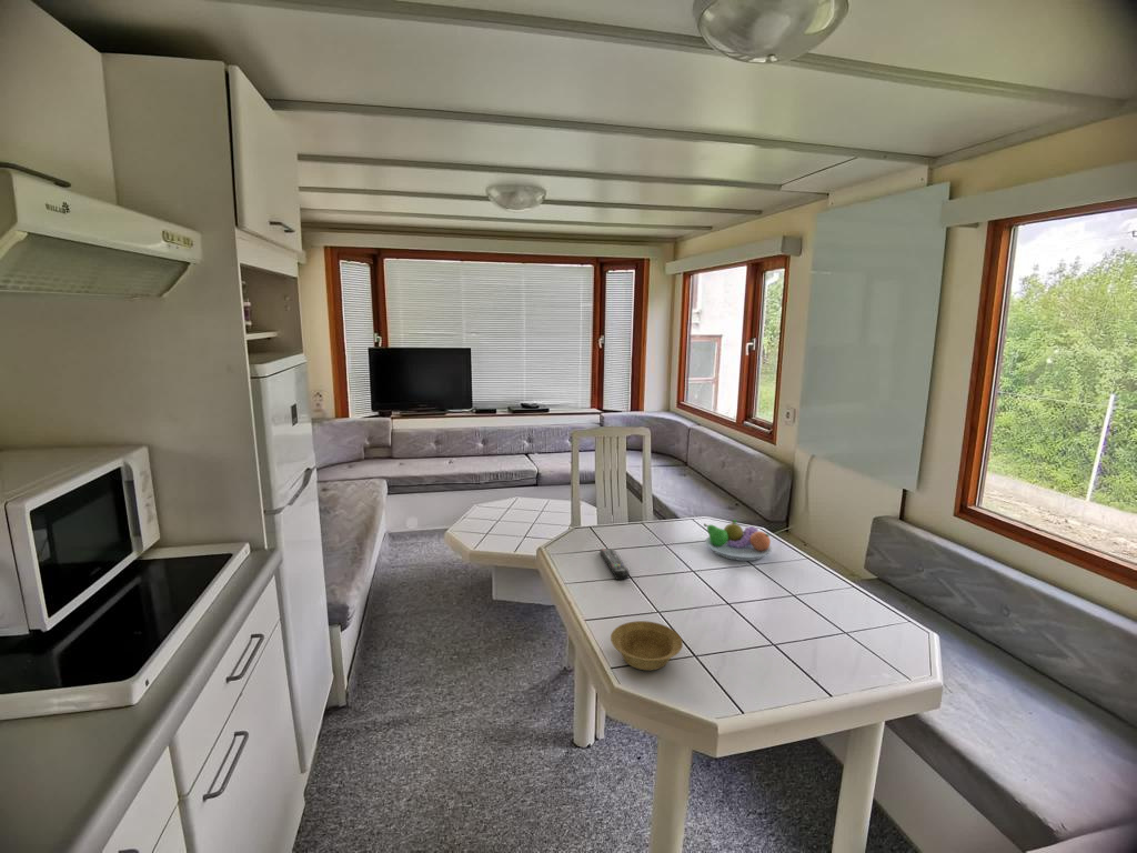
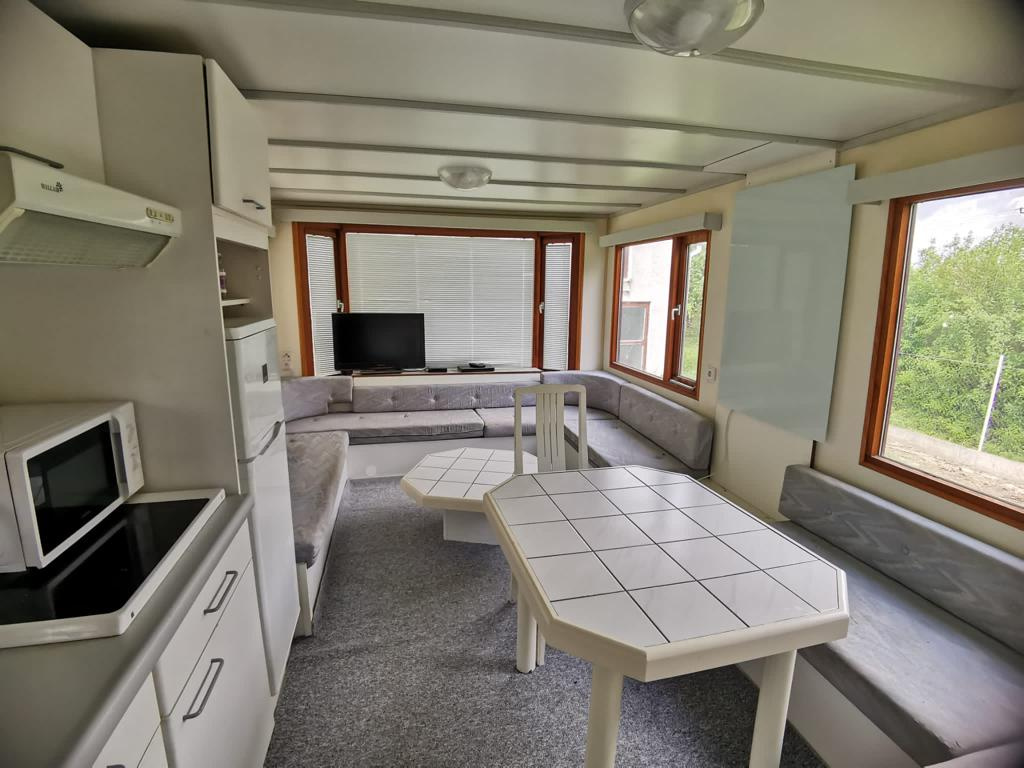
- fruit bowl (736, 538)
- bowl (645, 649)
- remote control (613, 562)
